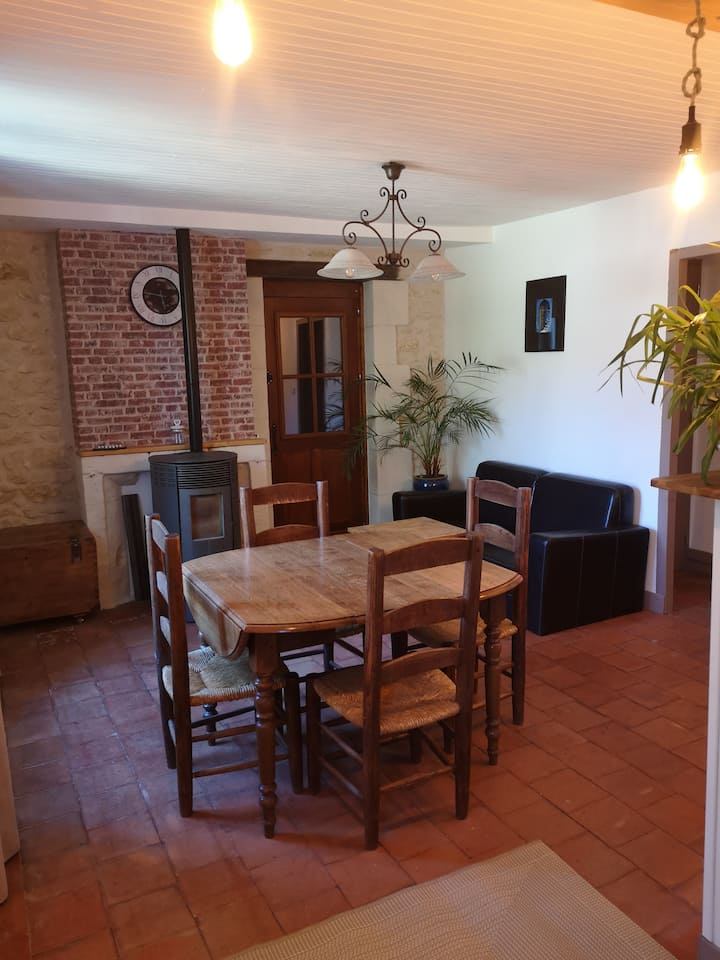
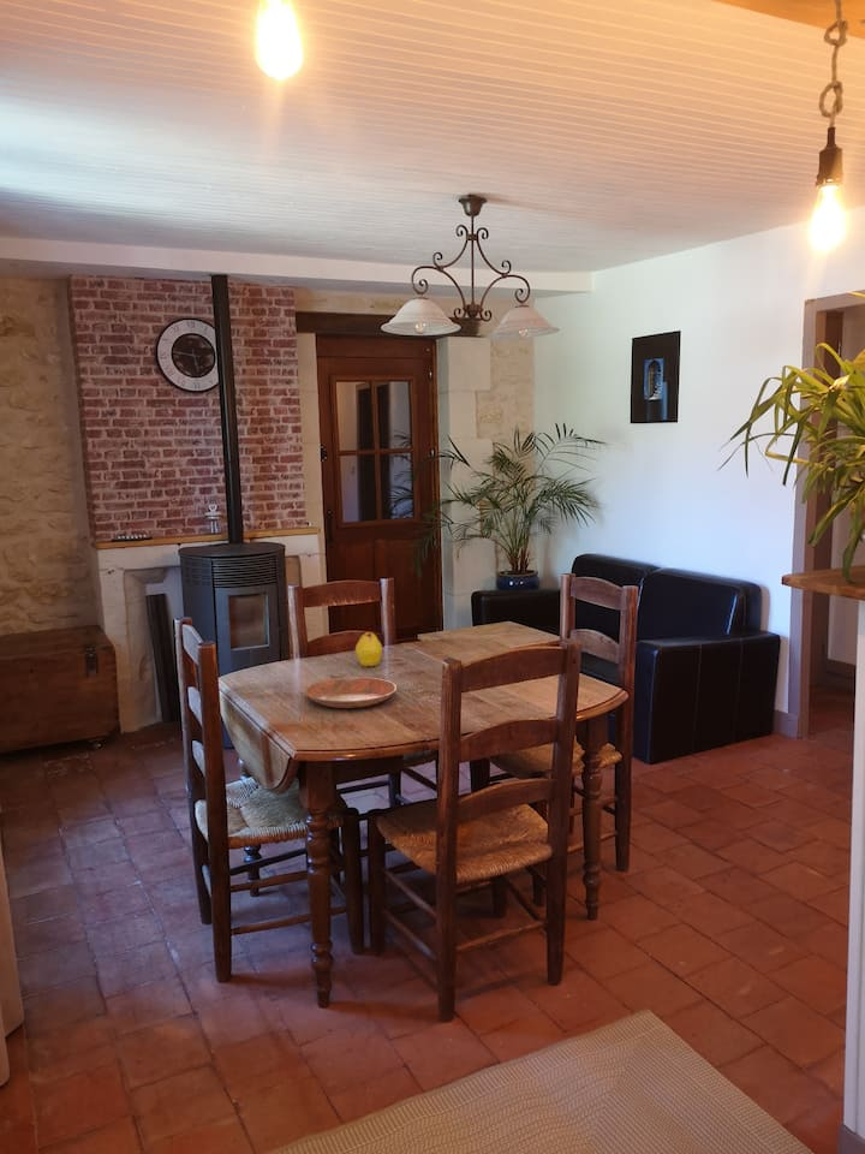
+ bowl (351, 694)
+ fruit (369, 648)
